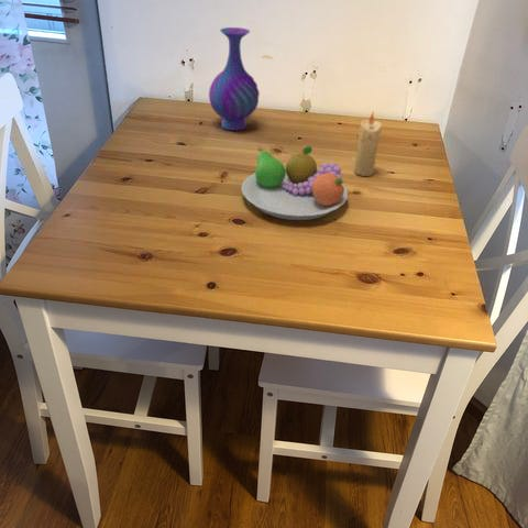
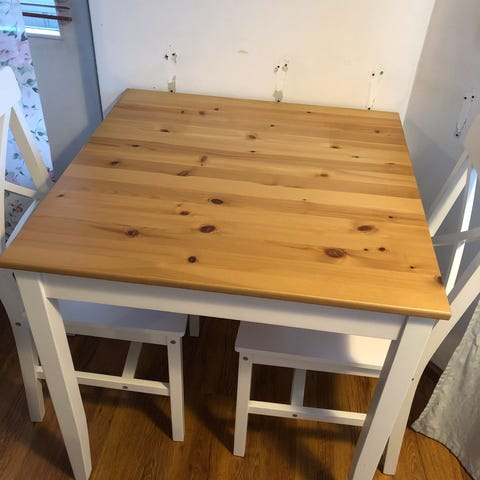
- vase (234, 80)
- fruit bowl (293, 177)
- candle (369, 142)
